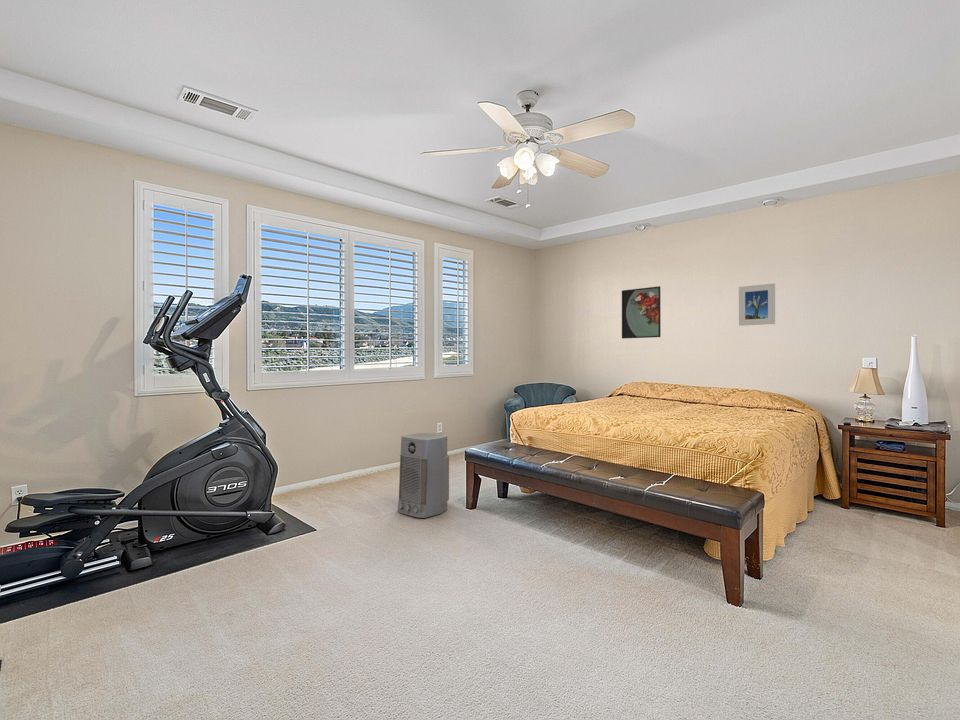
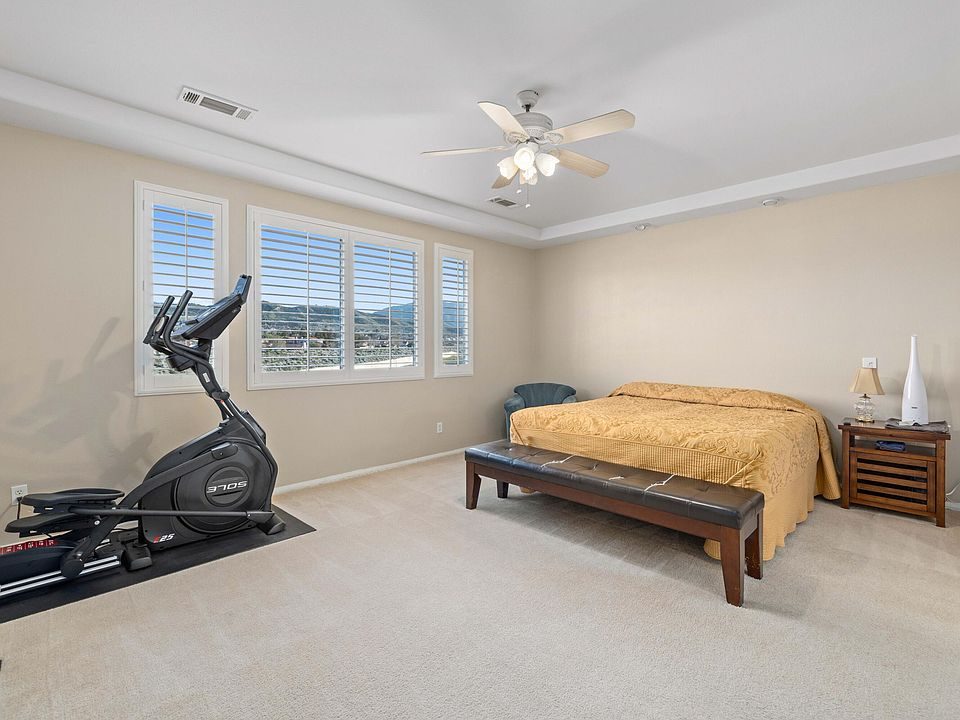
- air purifier (425, 472)
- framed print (640, 313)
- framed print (756, 305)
